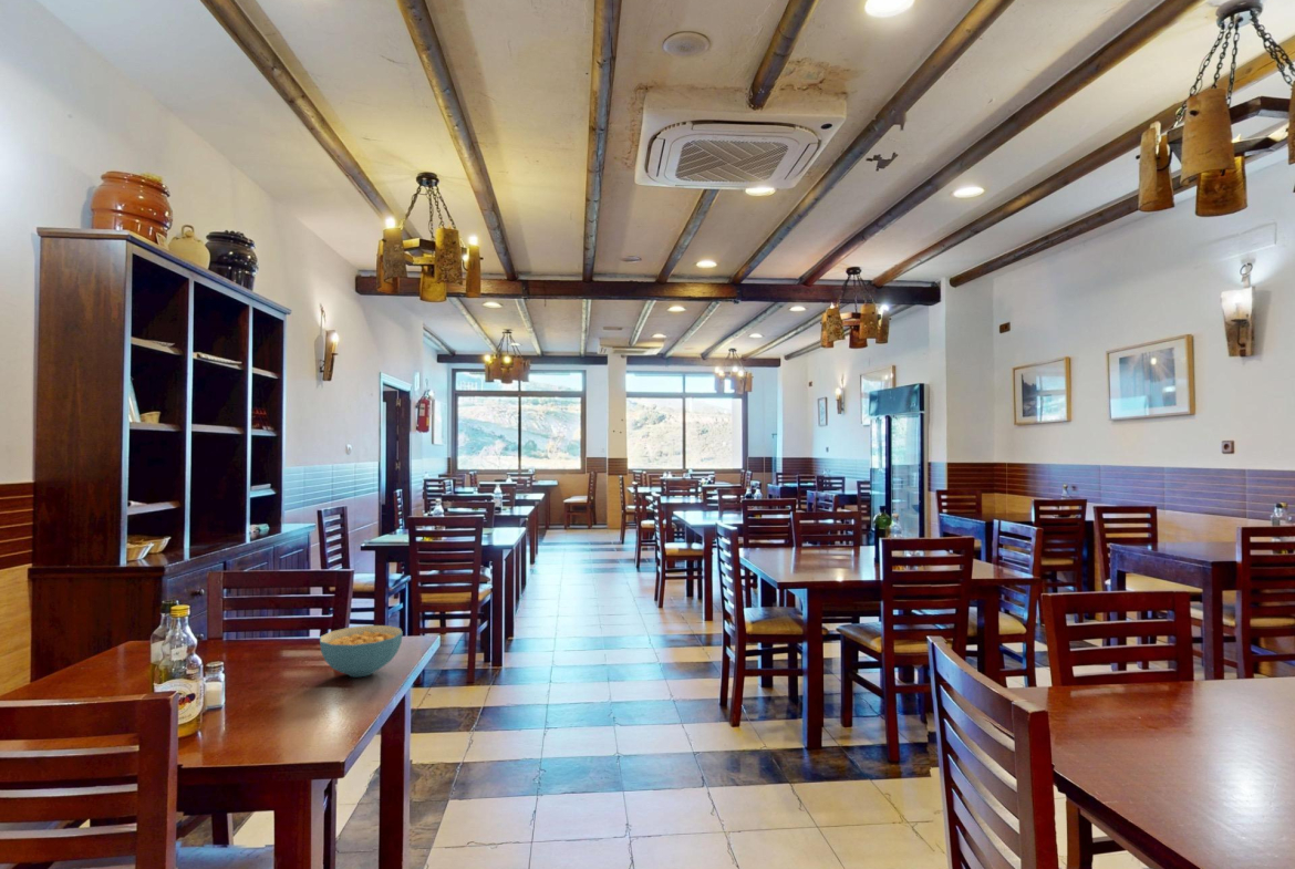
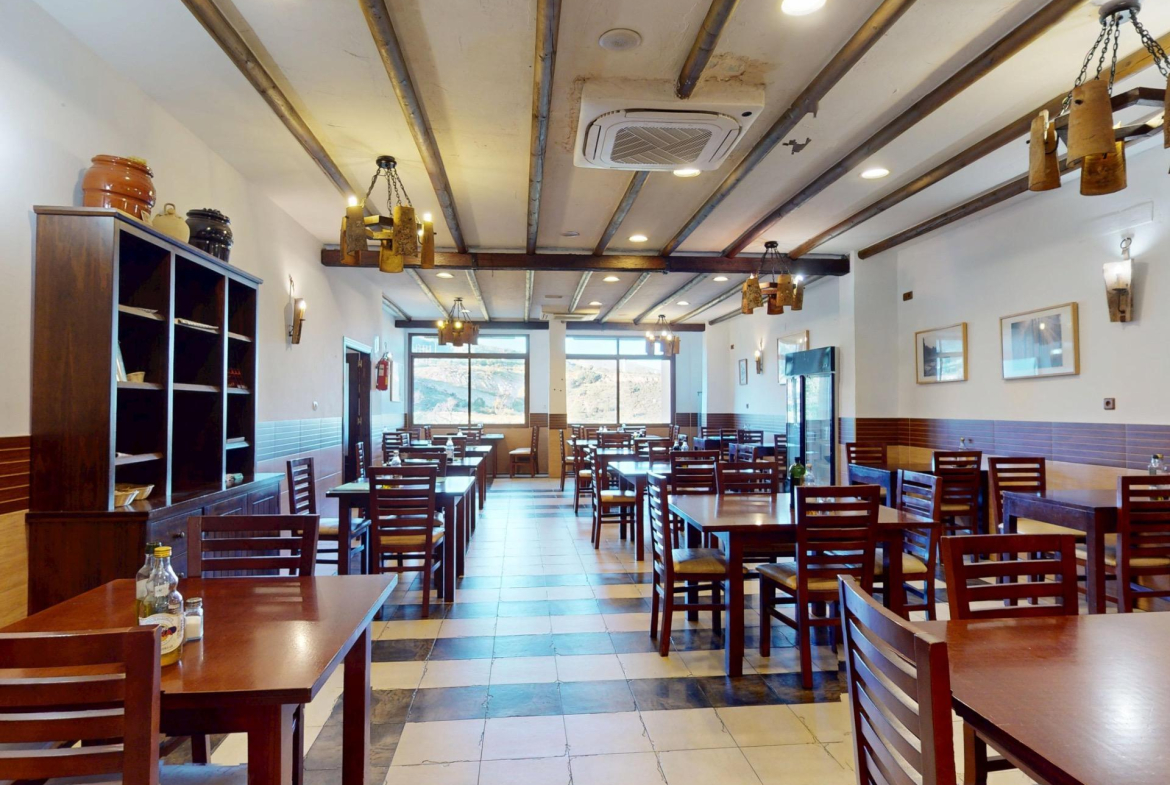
- cereal bowl (361, 653)
